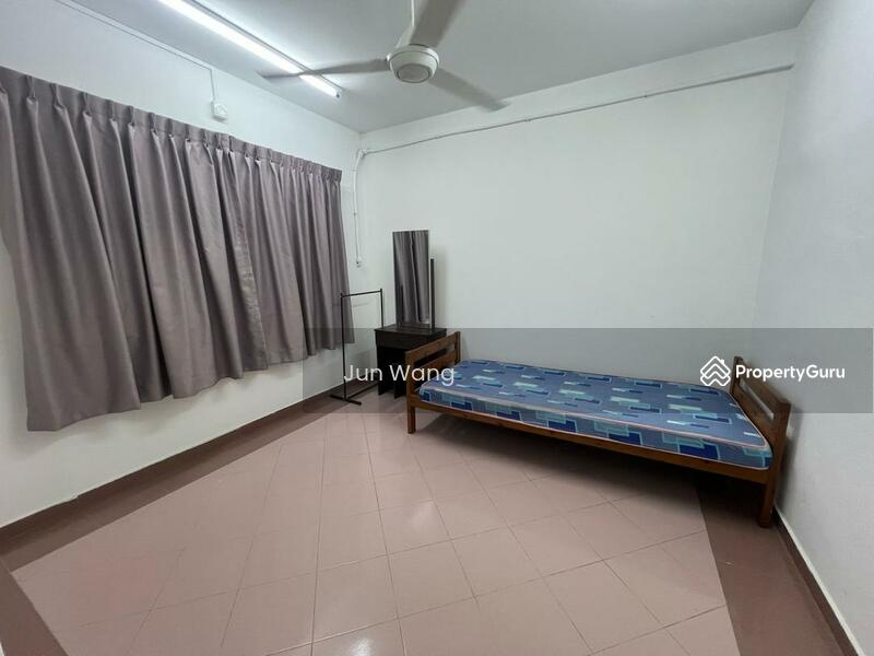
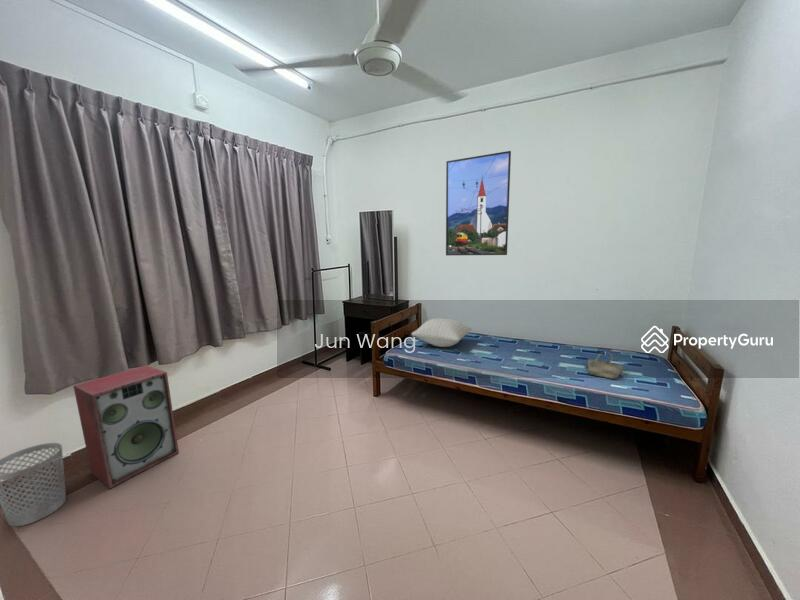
+ wastebasket (32, 484)
+ speaker (129, 421)
+ pillow (442, 331)
+ tote bag (604, 364)
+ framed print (476, 207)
